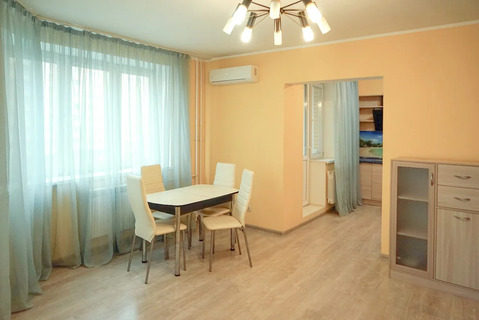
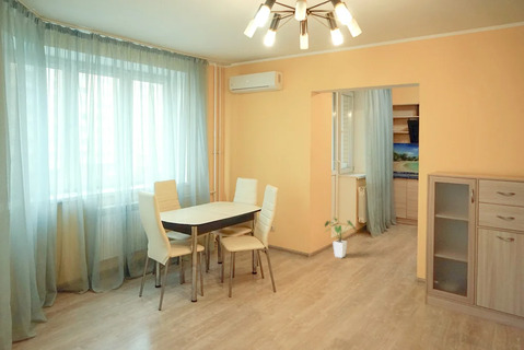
+ house plant (340, 236)
